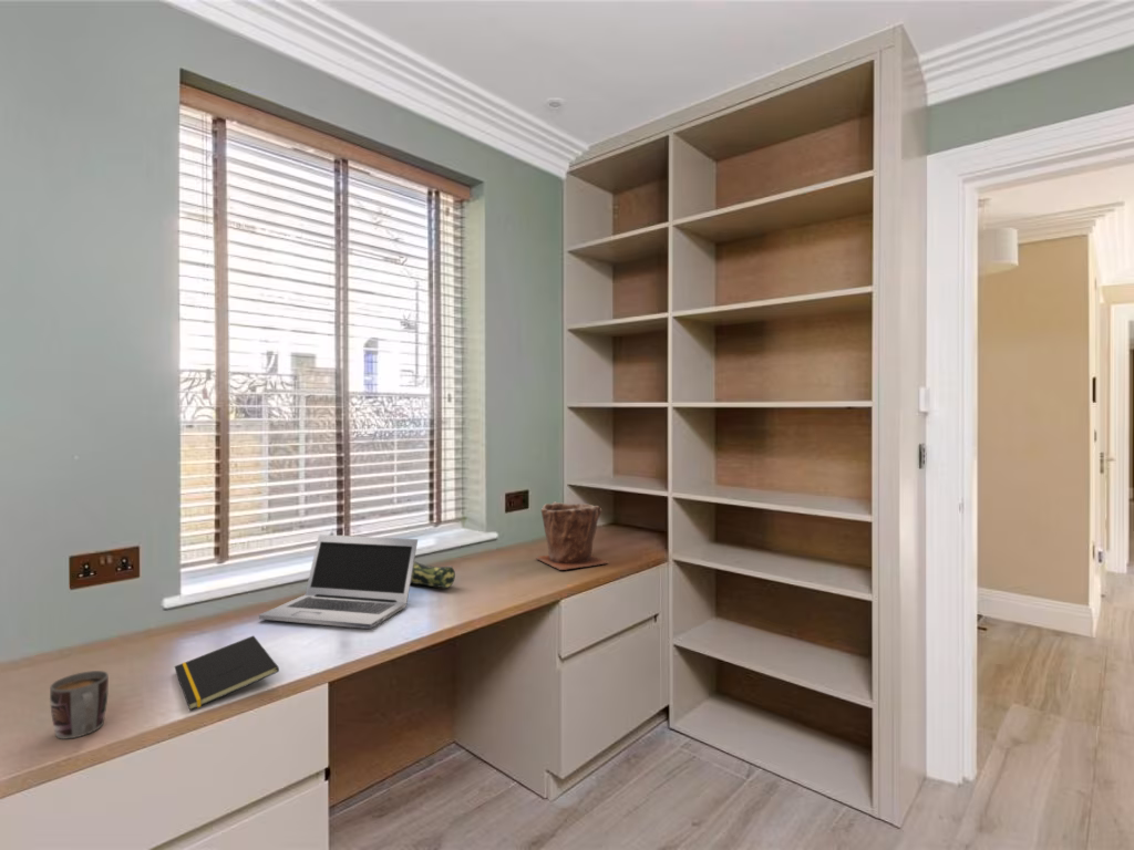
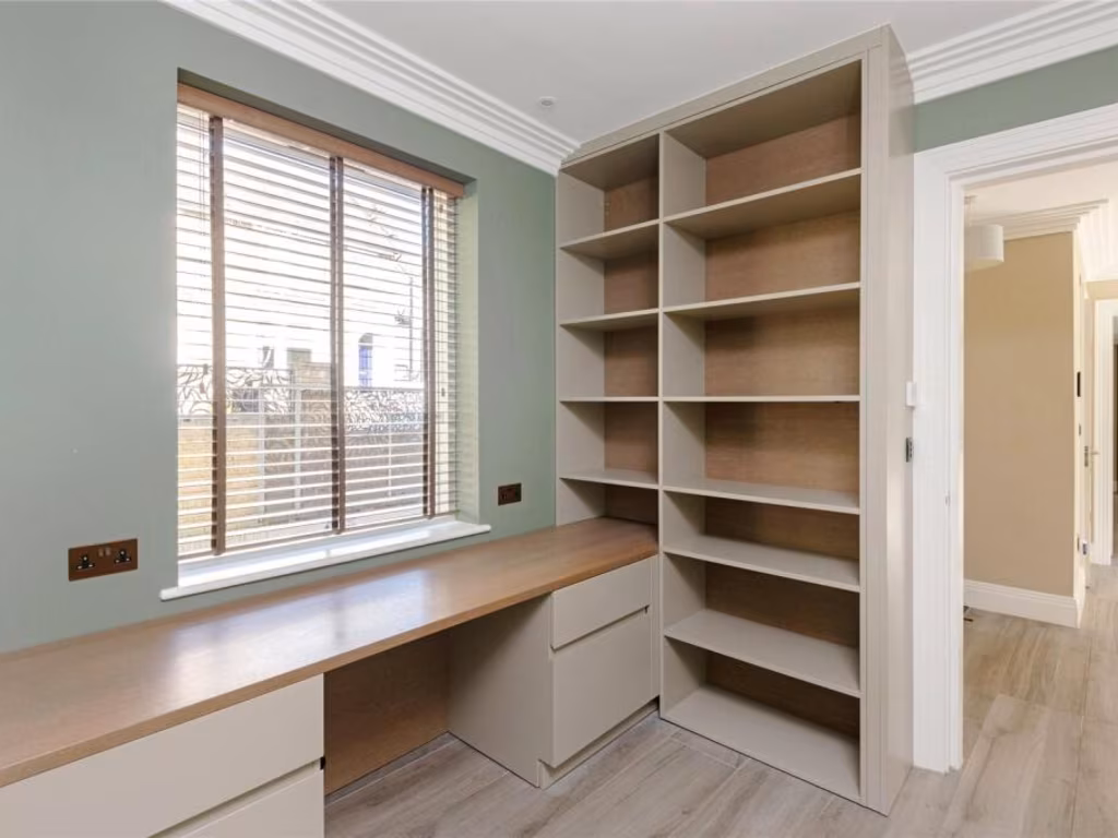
- plant pot (571, 532)
- pencil case (426, 573)
- laptop (342, 578)
- notepad (225, 668)
- mug (82, 707)
